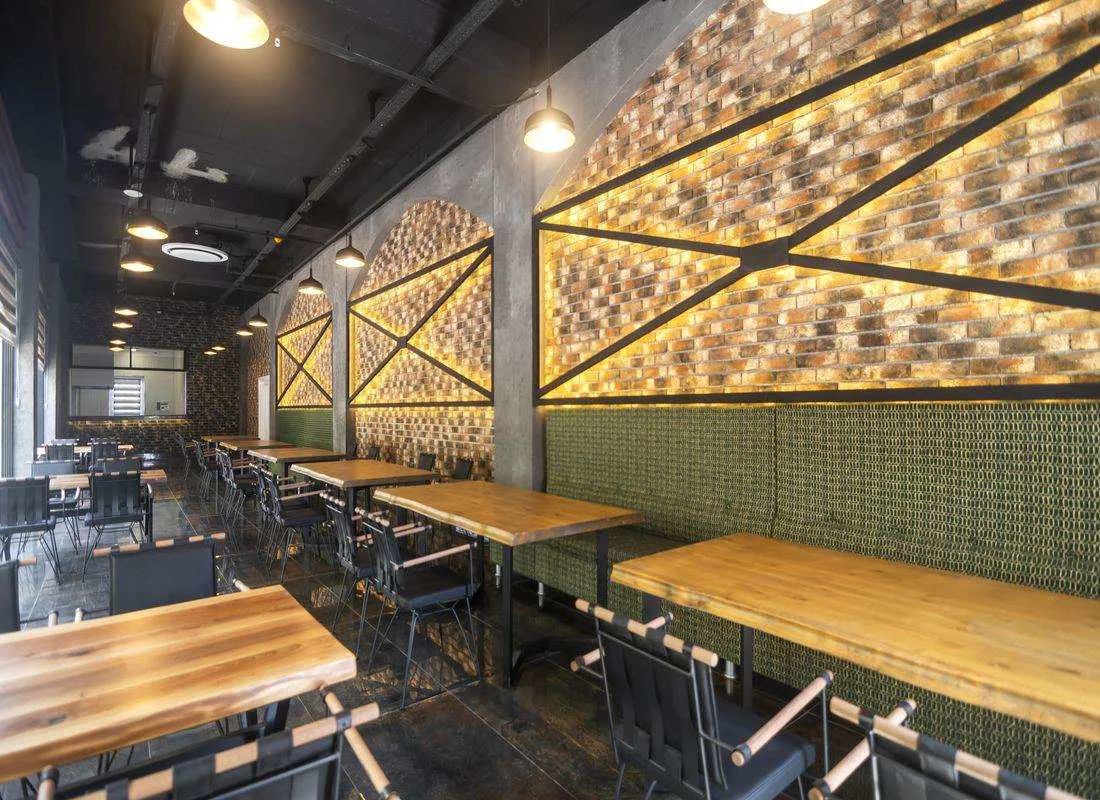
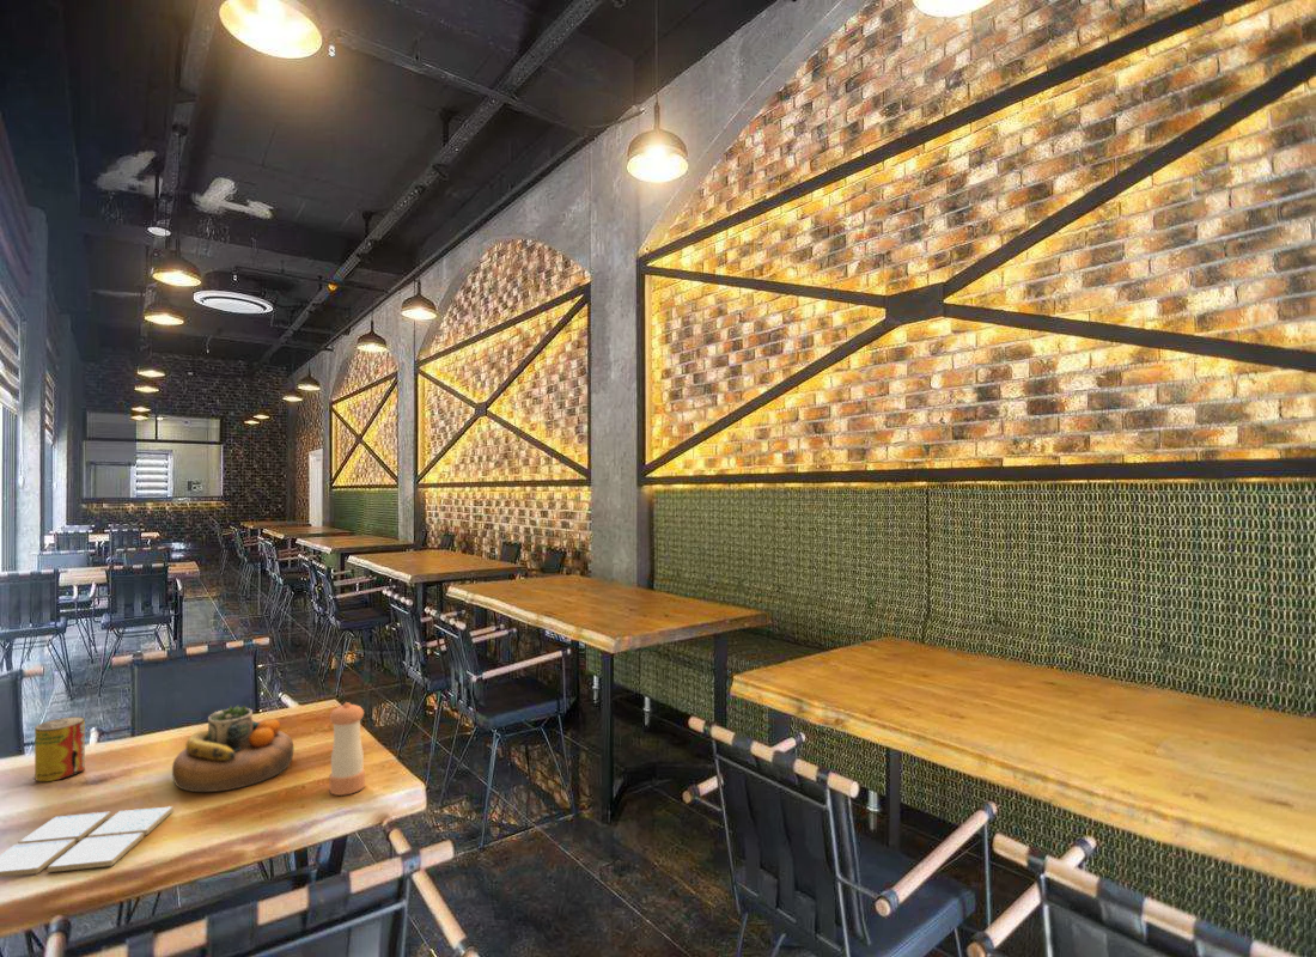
+ decorative bowl (234, 738)
+ beverage can (60, 748)
+ drink coaster (81, 840)
+ pepper shaker (347, 745)
